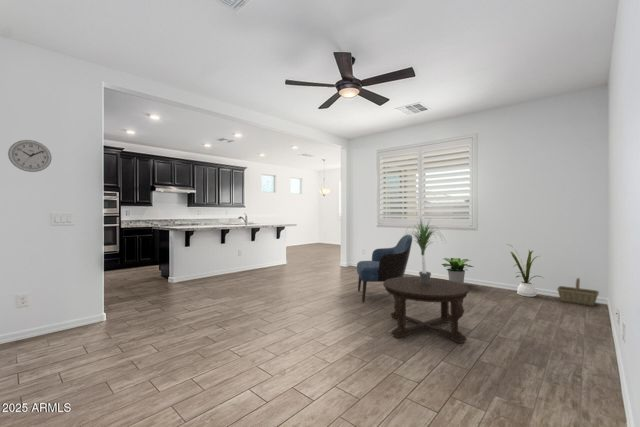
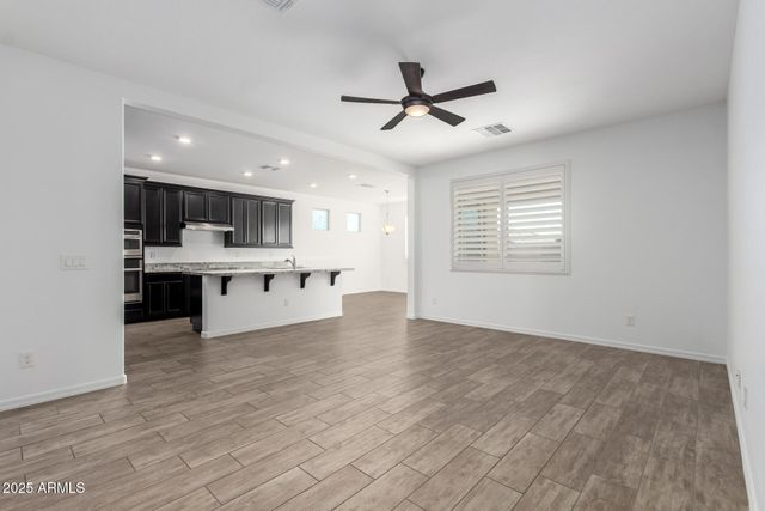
- basket (577, 290)
- house plant (522, 269)
- potted plant (458, 272)
- armchair (384, 265)
- wall clock (30, 155)
- coffee table (424, 301)
- potted plant (423, 248)
